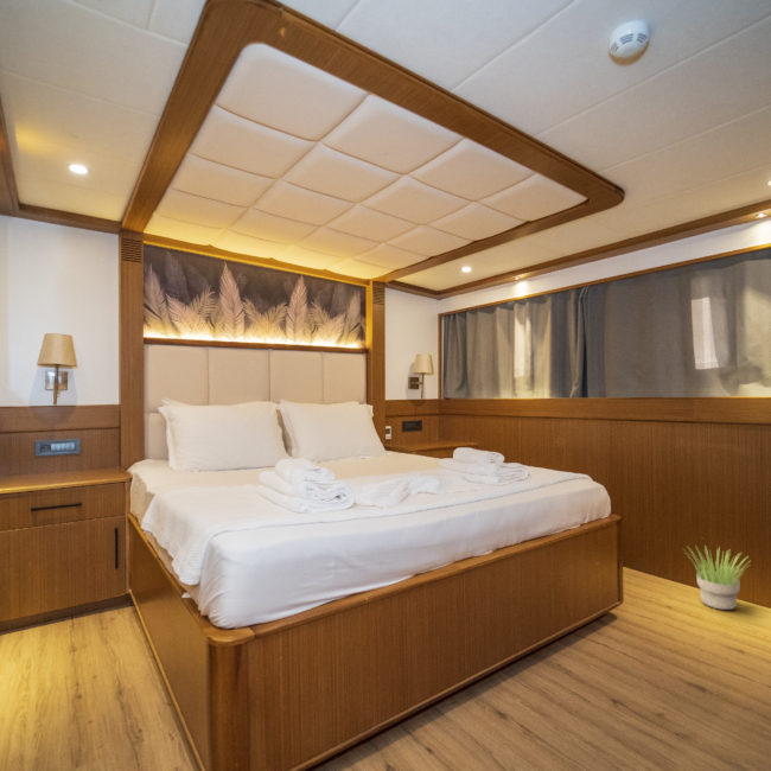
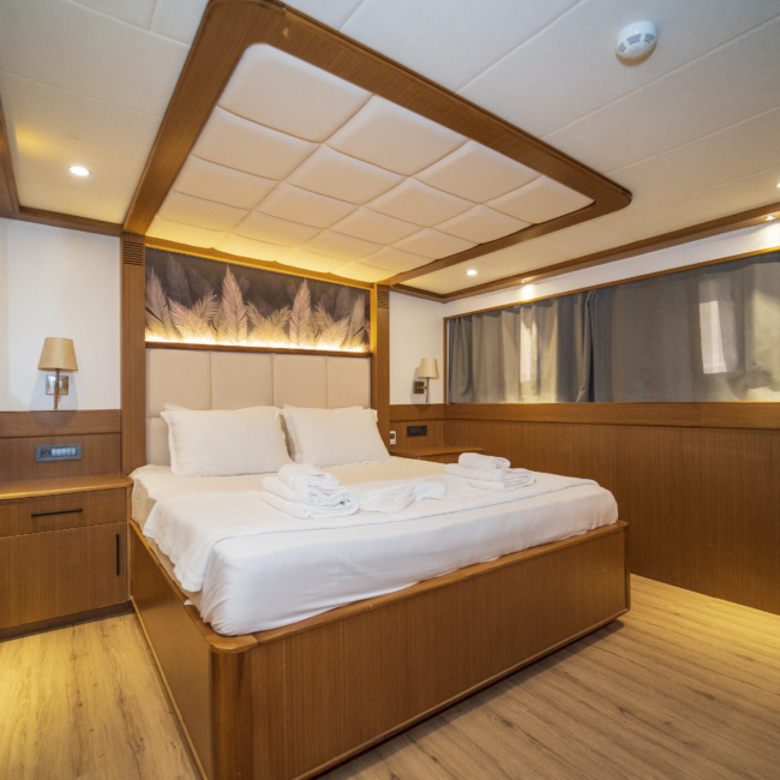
- potted plant (716, 579)
